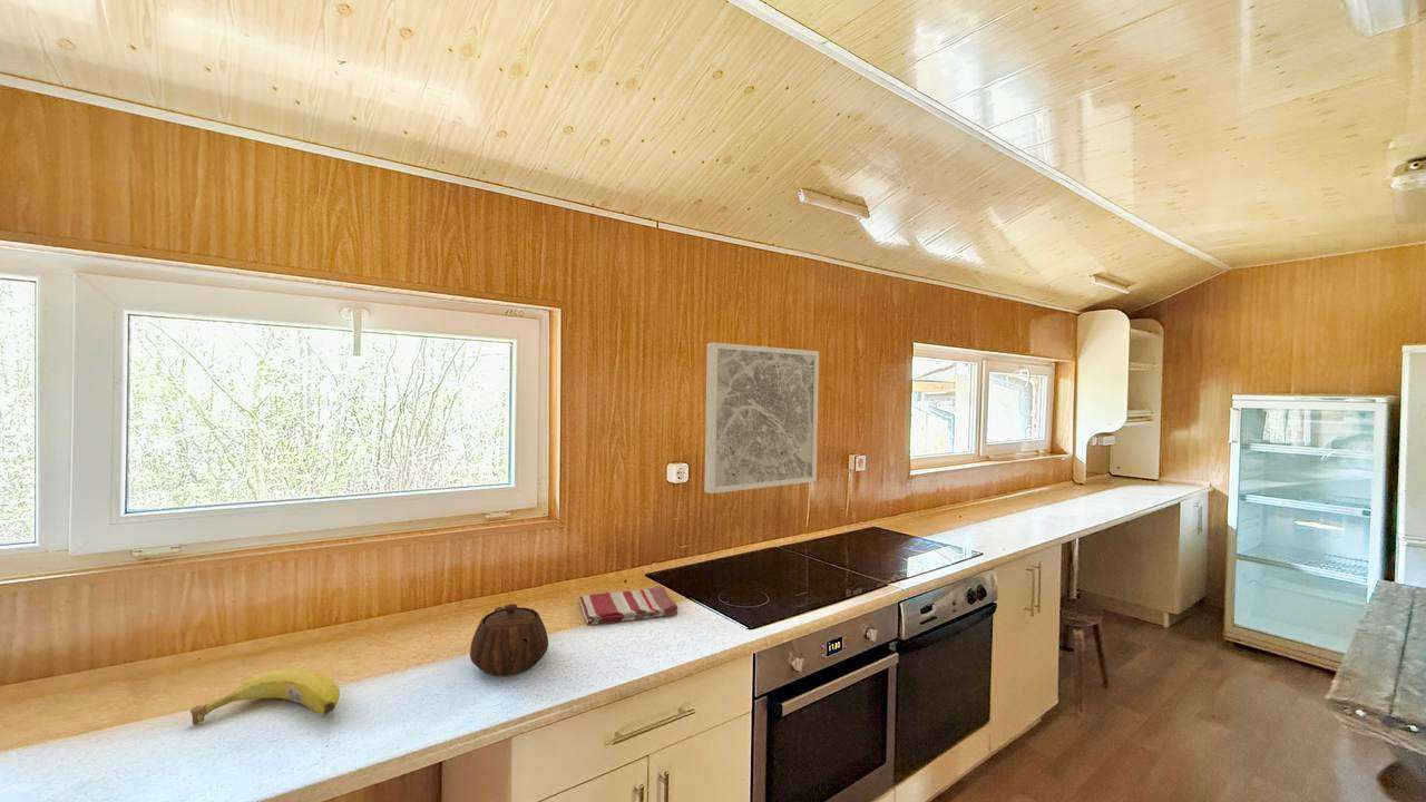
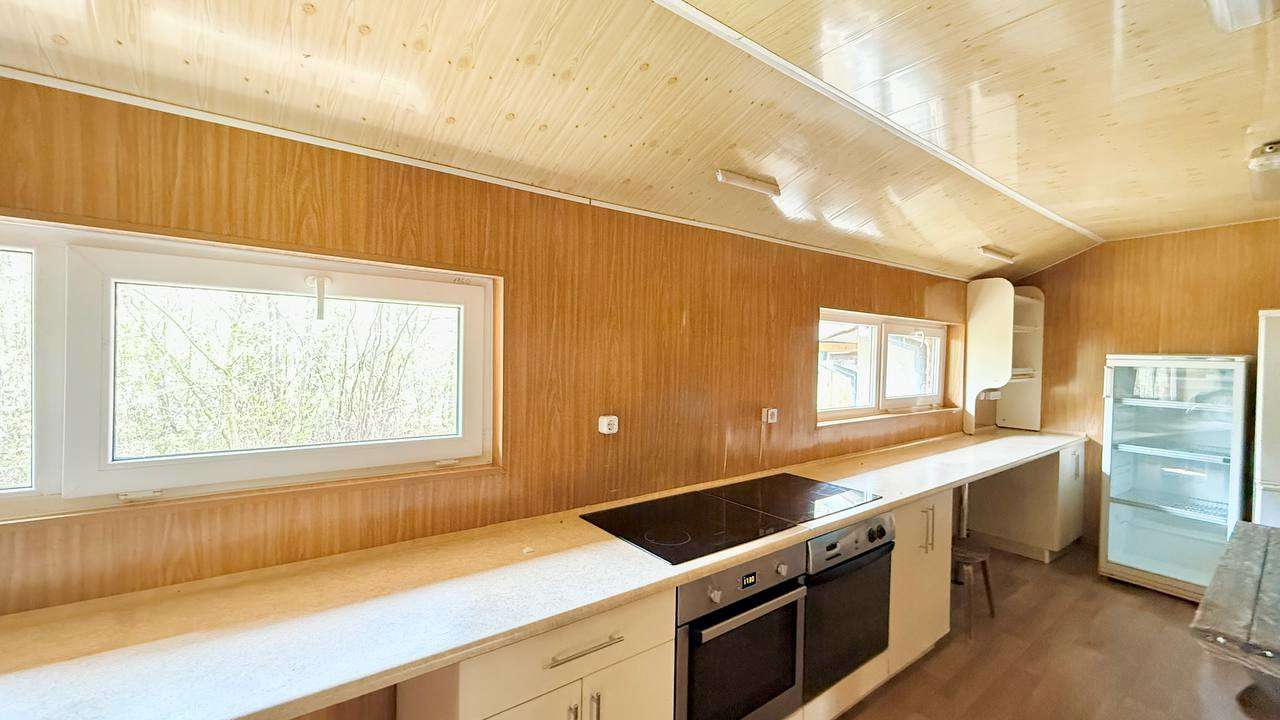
- wall art (764, 417)
- dish towel (627, 603)
- teapot (510, 635)
- fruit (267, 697)
